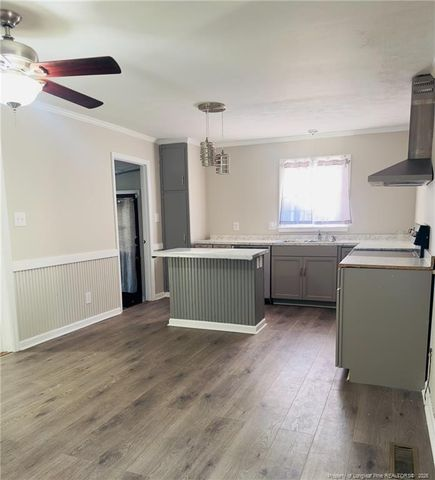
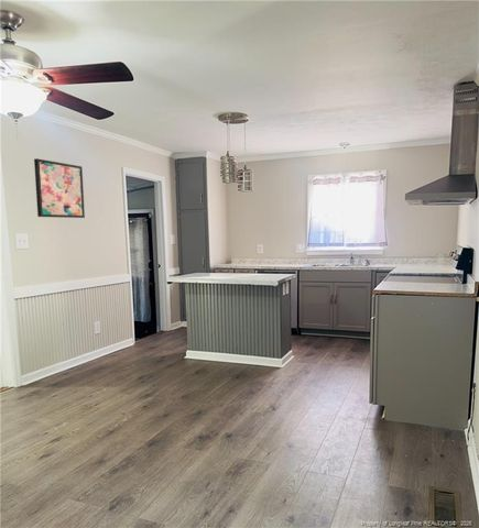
+ wall art (61, 190)
